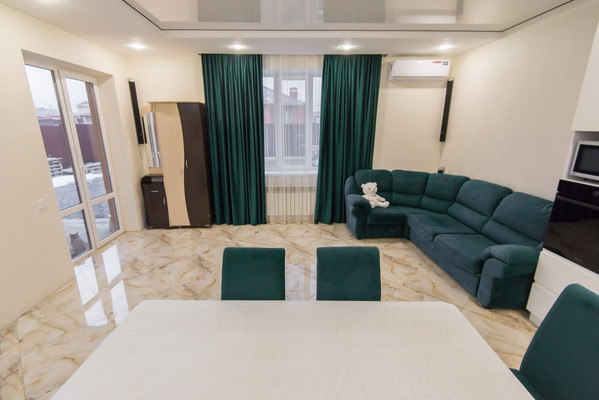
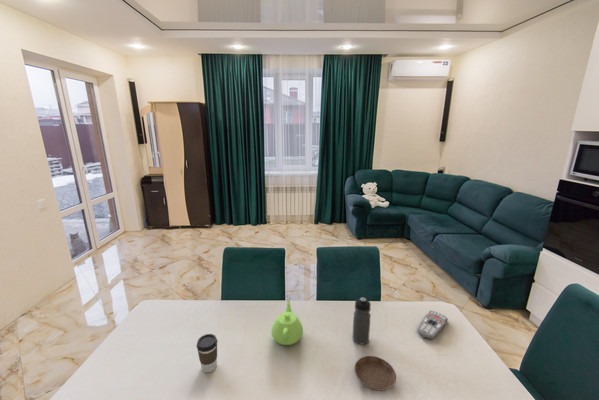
+ water bottle (361, 319)
+ teapot (287, 324)
+ remote control (431, 324)
+ coffee cup (208, 353)
+ saucer (374, 374)
